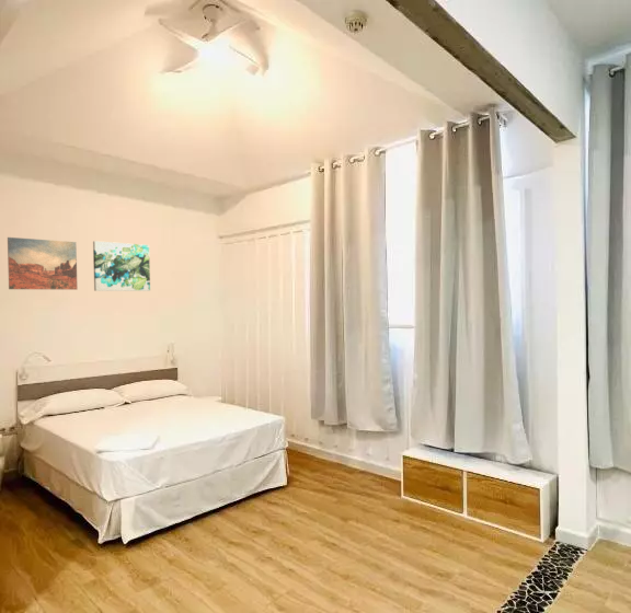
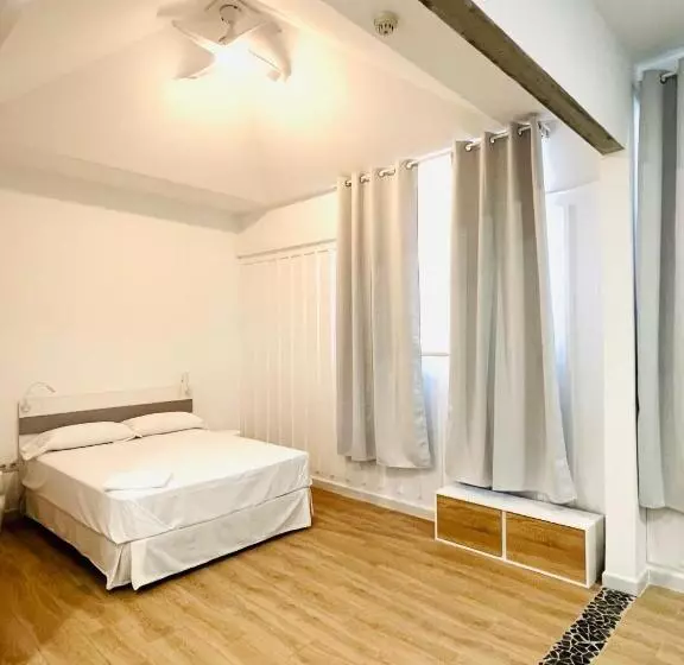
- wall art (123, 267)
- wall art (44, 264)
